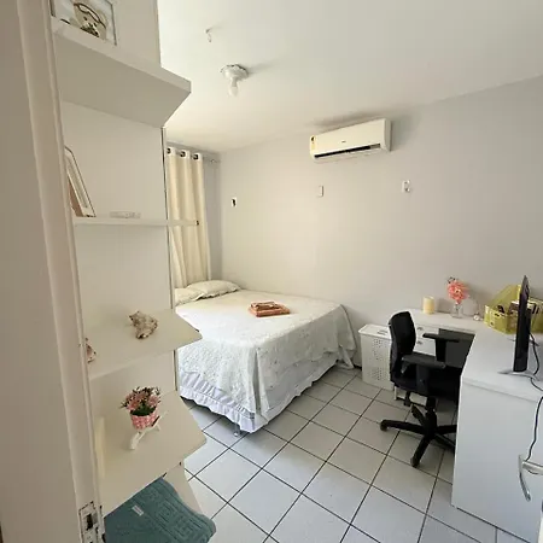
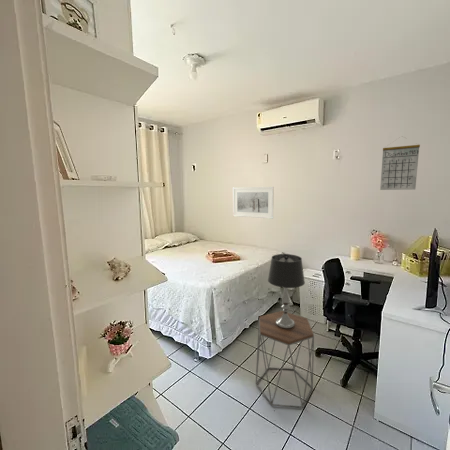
+ table lamp (285, 291)
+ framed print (252, 202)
+ calendar (399, 163)
+ side table (285, 355)
